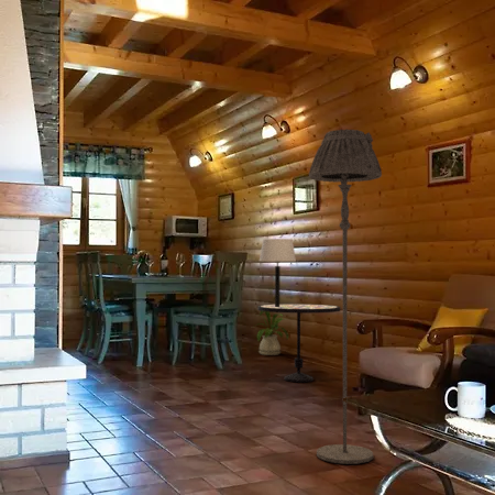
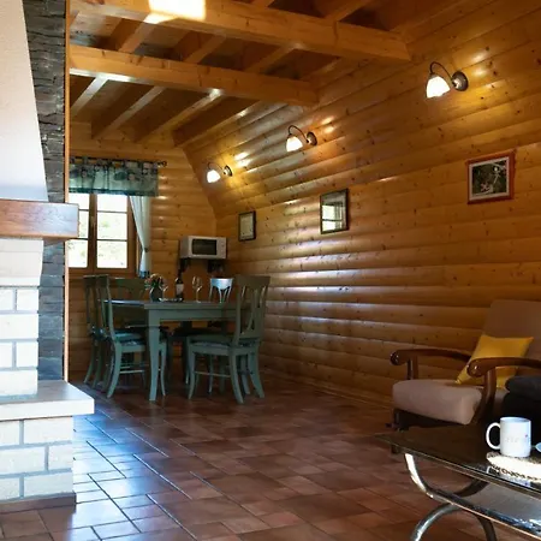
- house plant (275, 329)
- table lamp (277, 273)
- floor lamp (344, 293)
- side table (298, 342)
